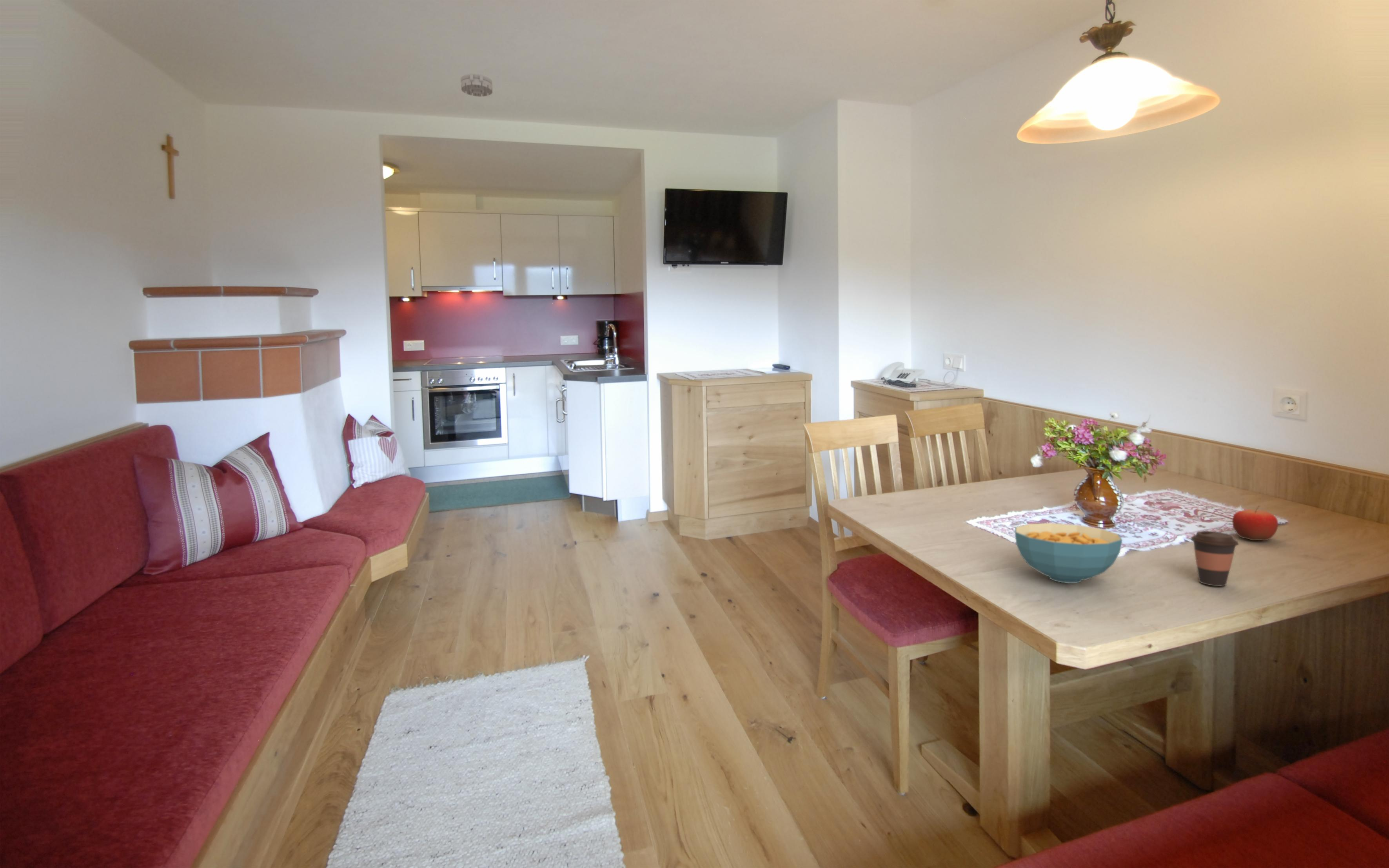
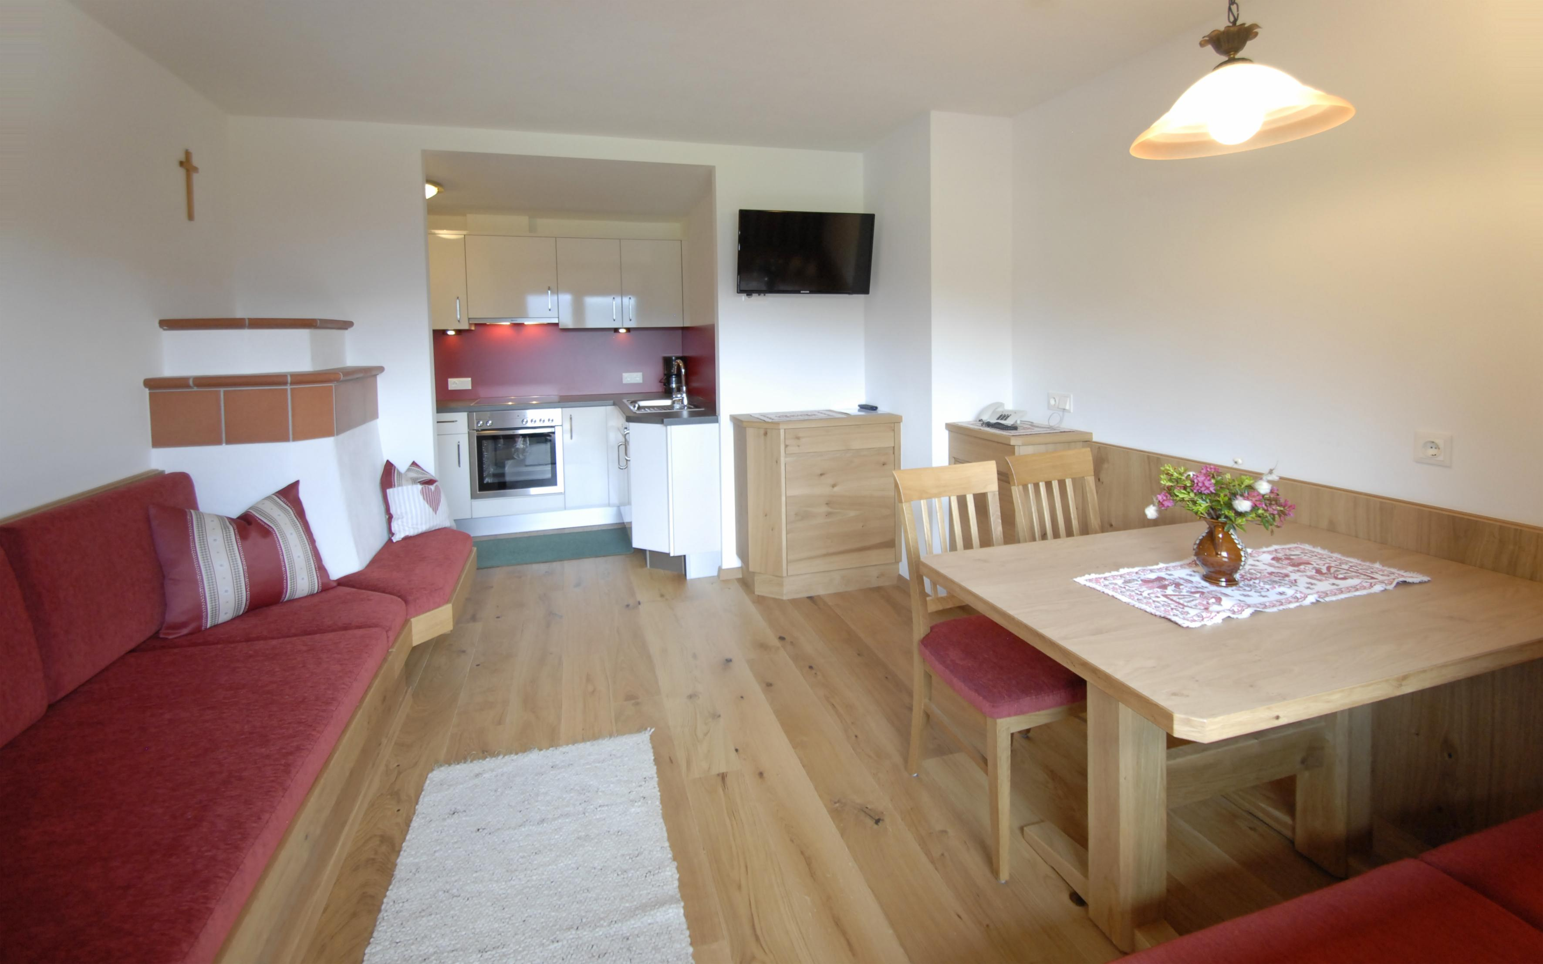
- smoke detector (476, 85)
- fruit (1255, 522)
- coffee cup (1213, 558)
- cereal bowl (1066, 556)
